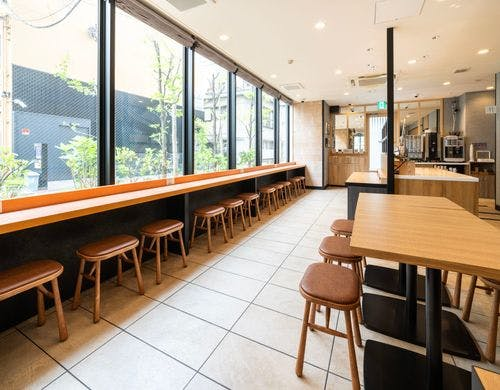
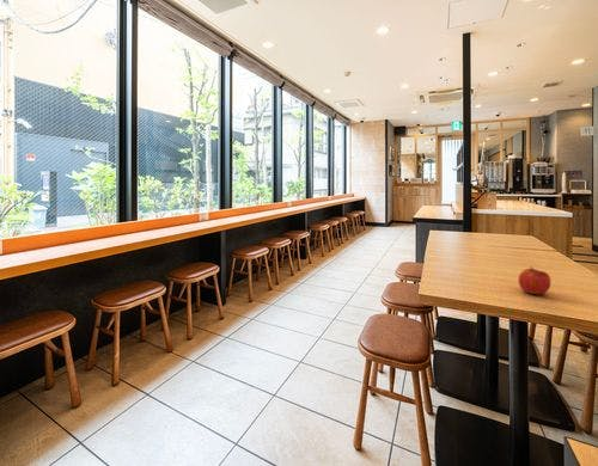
+ apple (533, 280)
